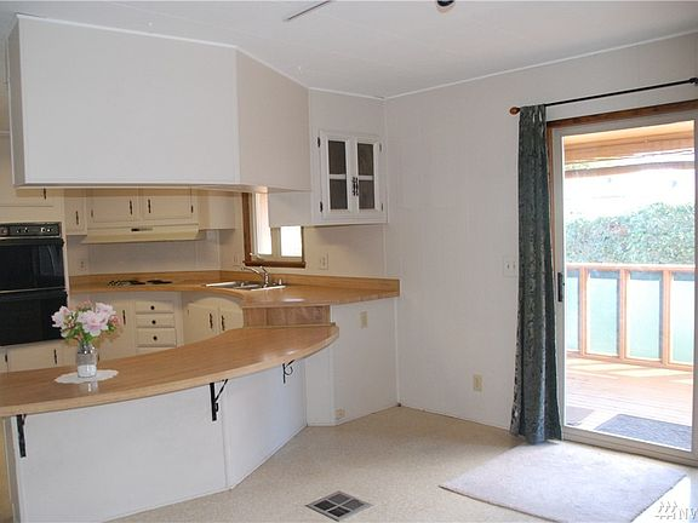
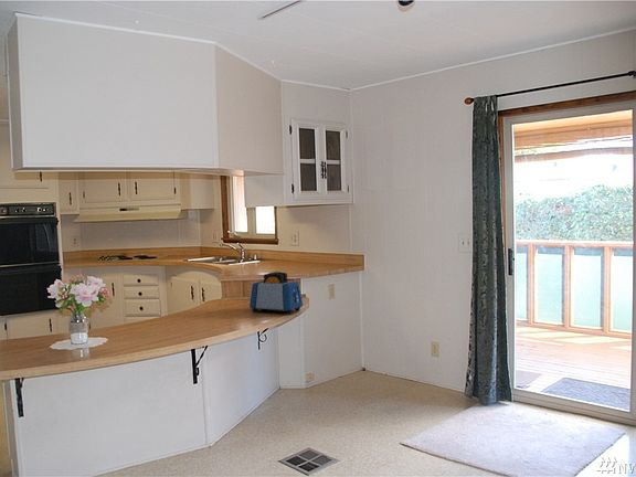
+ toaster (275, 292)
